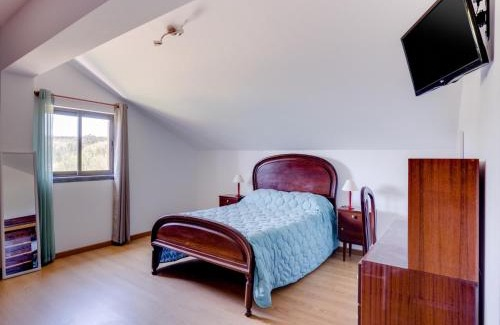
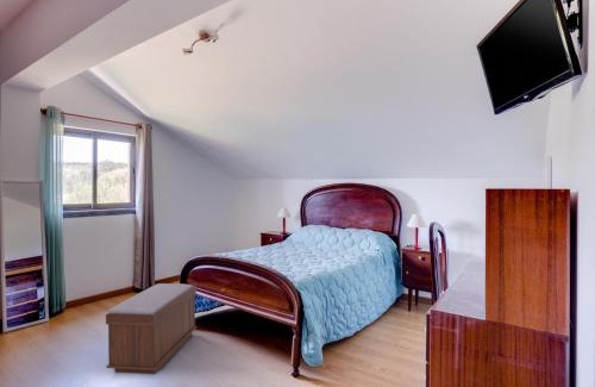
+ bench (156, 323)
